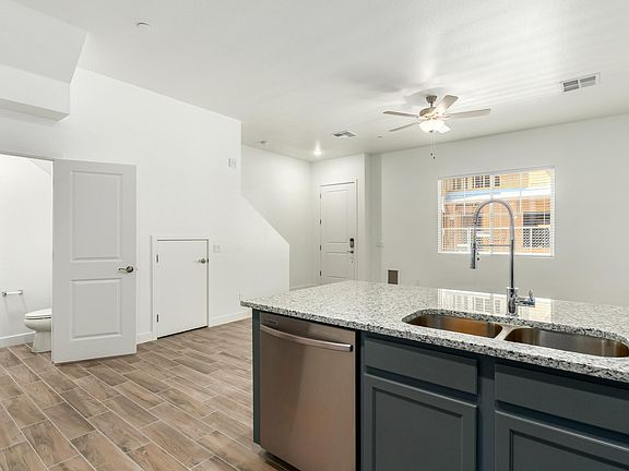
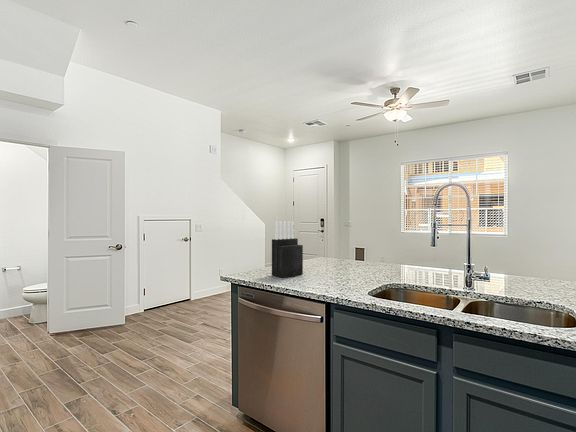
+ knife block (288, 248)
